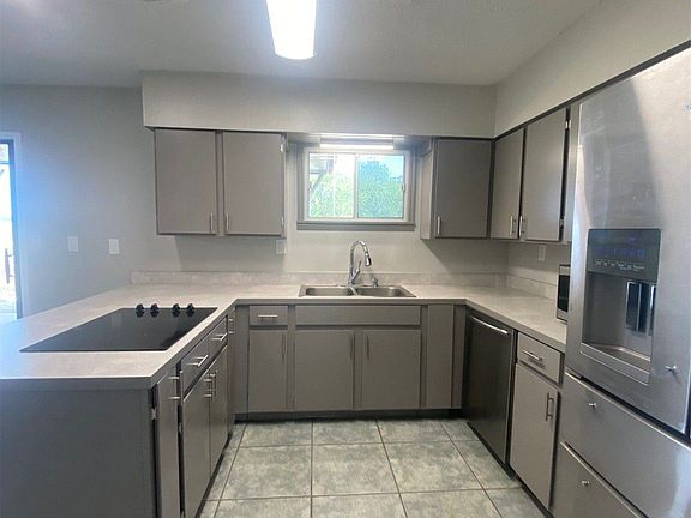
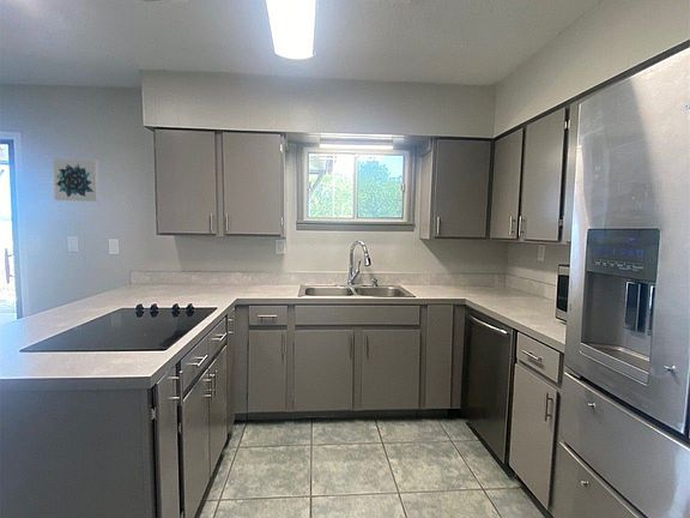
+ wall art (75, 180)
